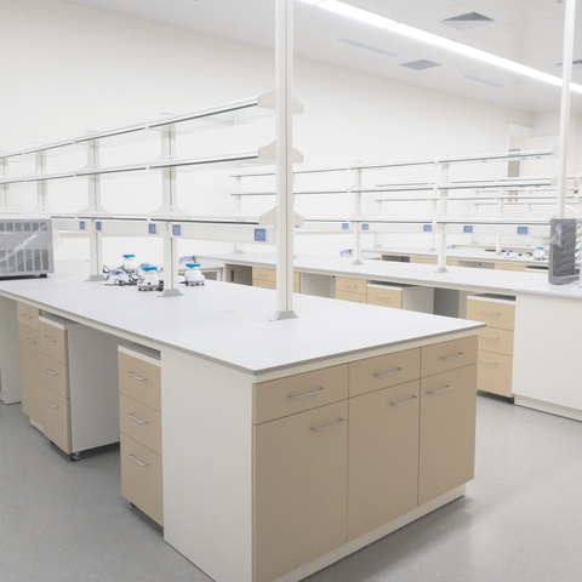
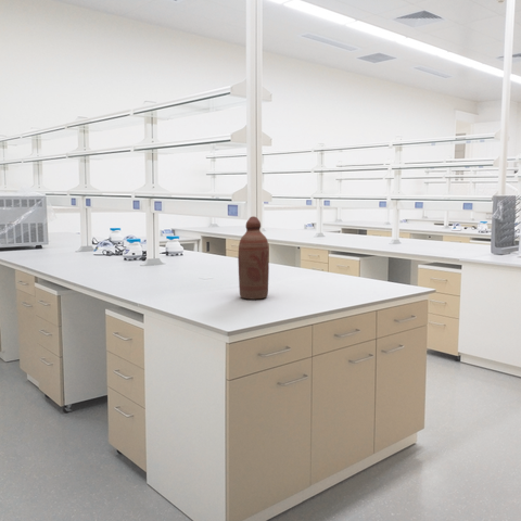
+ bottle (253, 256)
